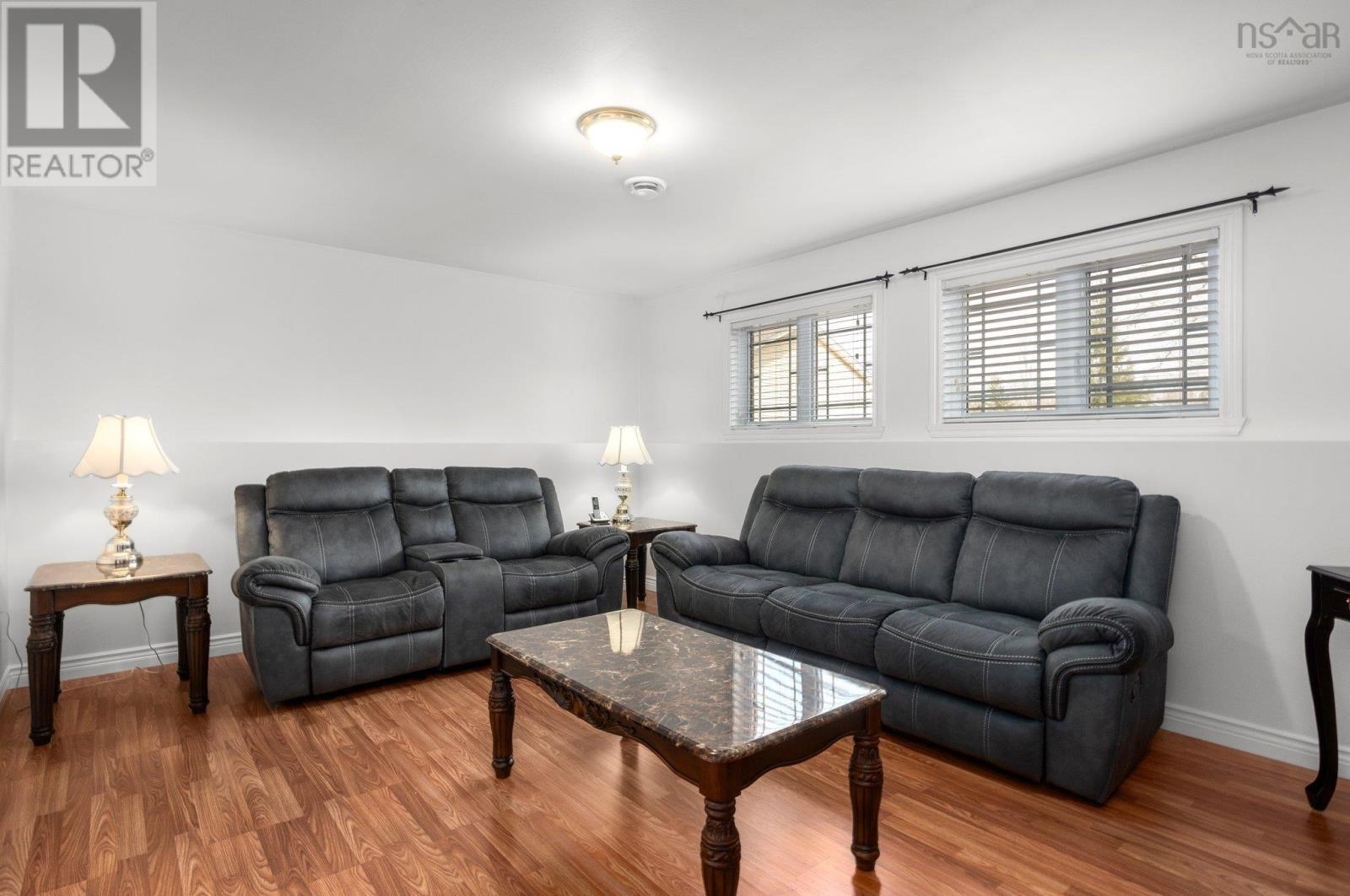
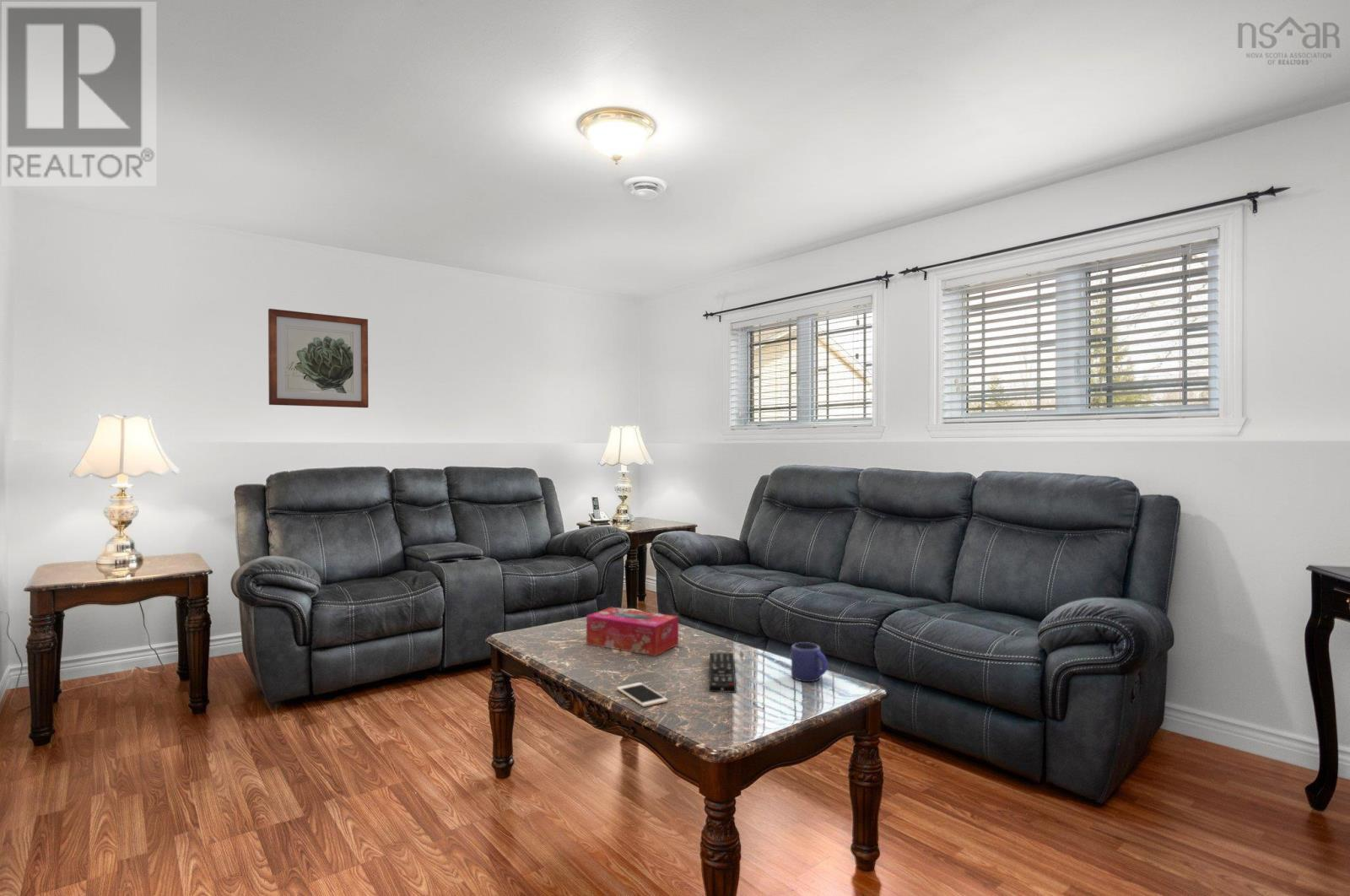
+ remote control (721, 670)
+ cell phone (641, 694)
+ tissue box (632, 629)
+ wall art (320, 360)
+ mug (810, 662)
